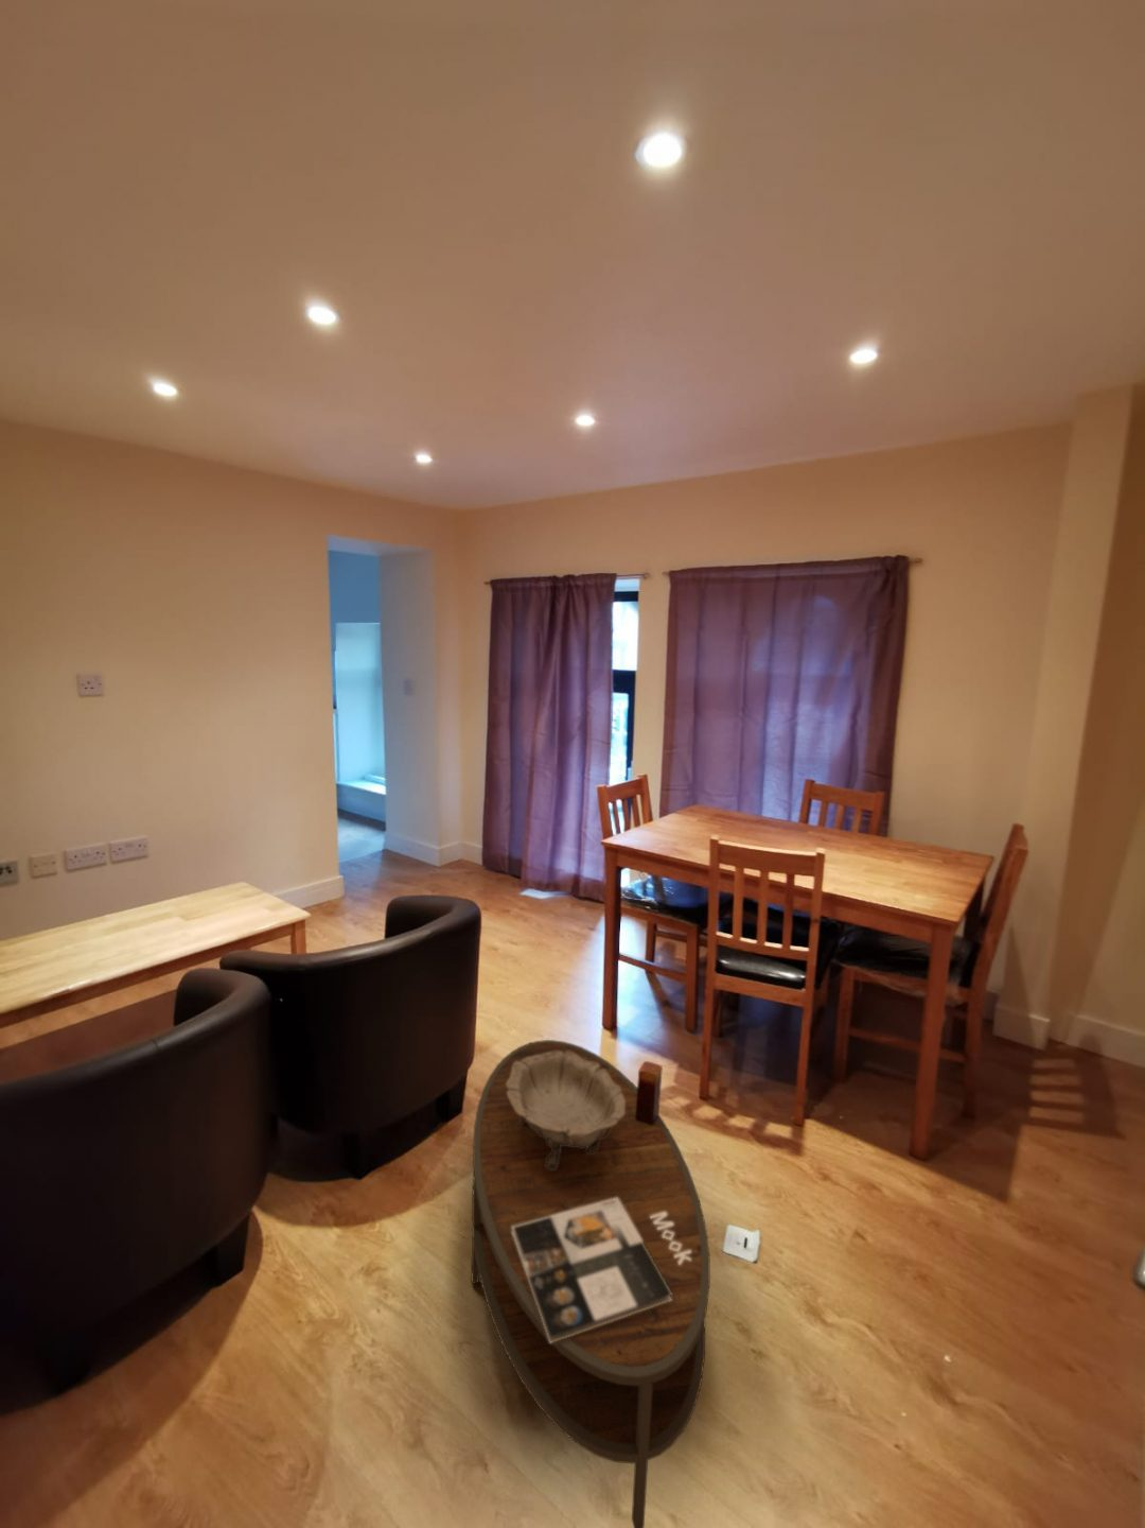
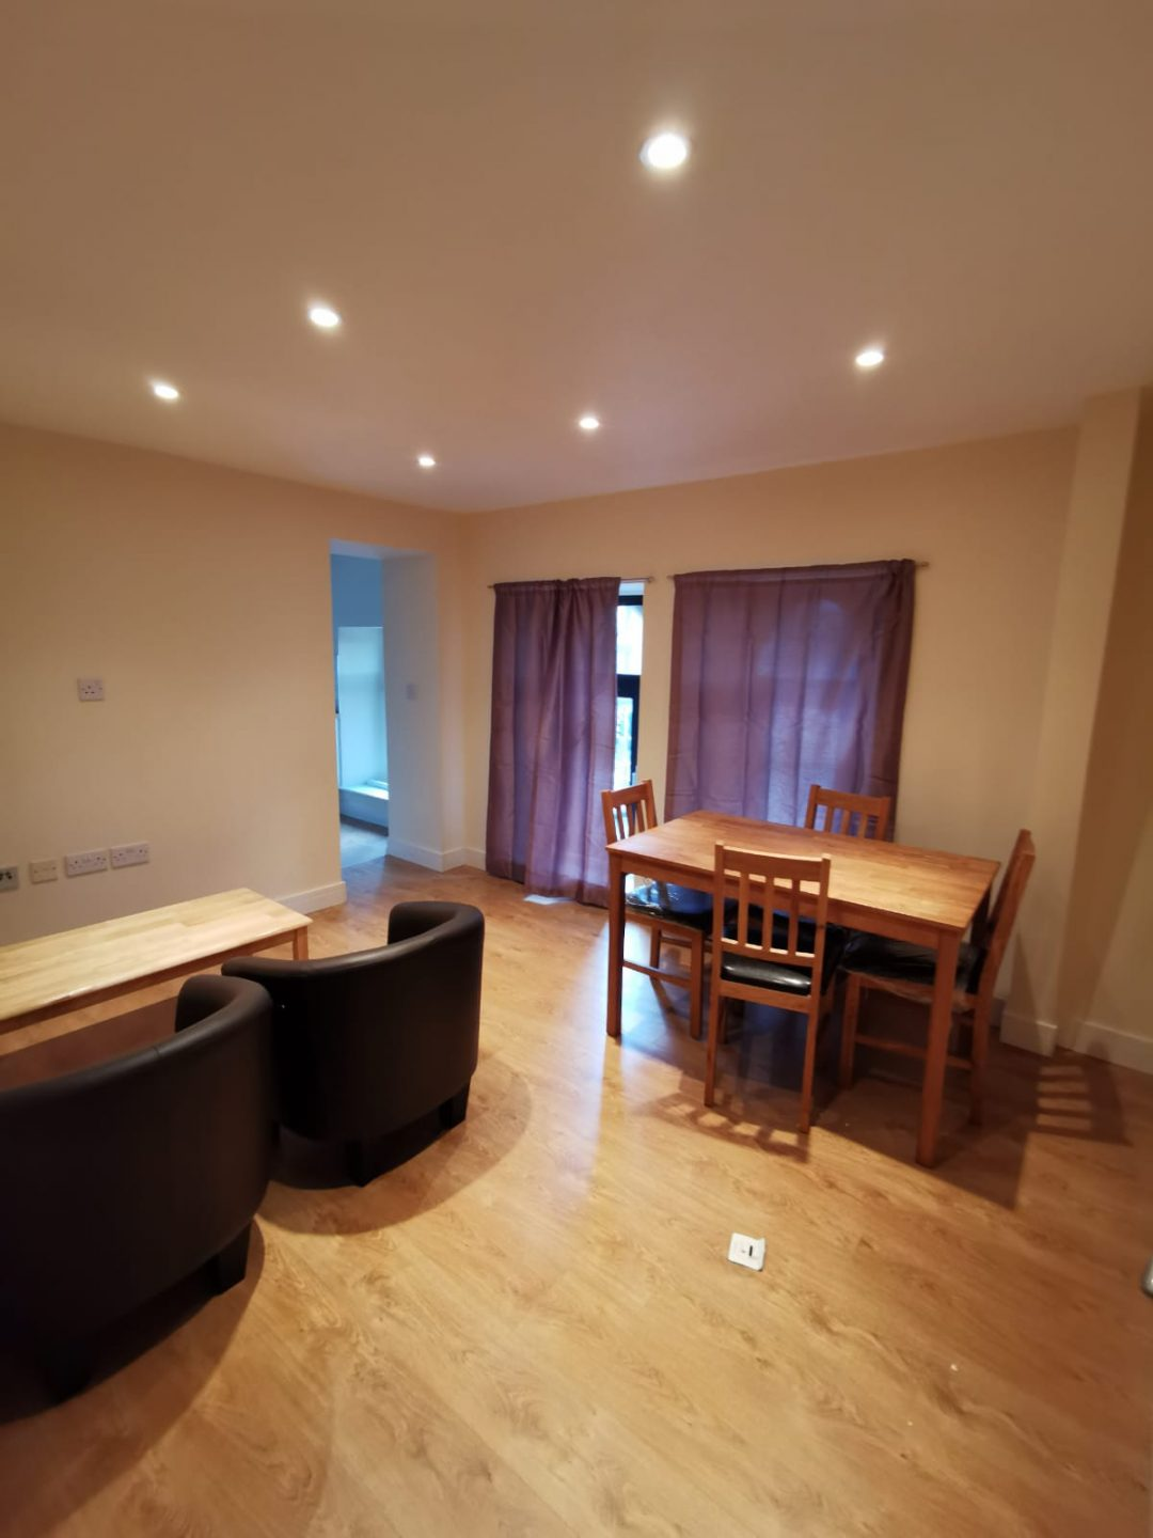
- coffee table (576, 1208)
- magazine (607, 1254)
- decorative bowl (563, 1109)
- candle (648, 1091)
